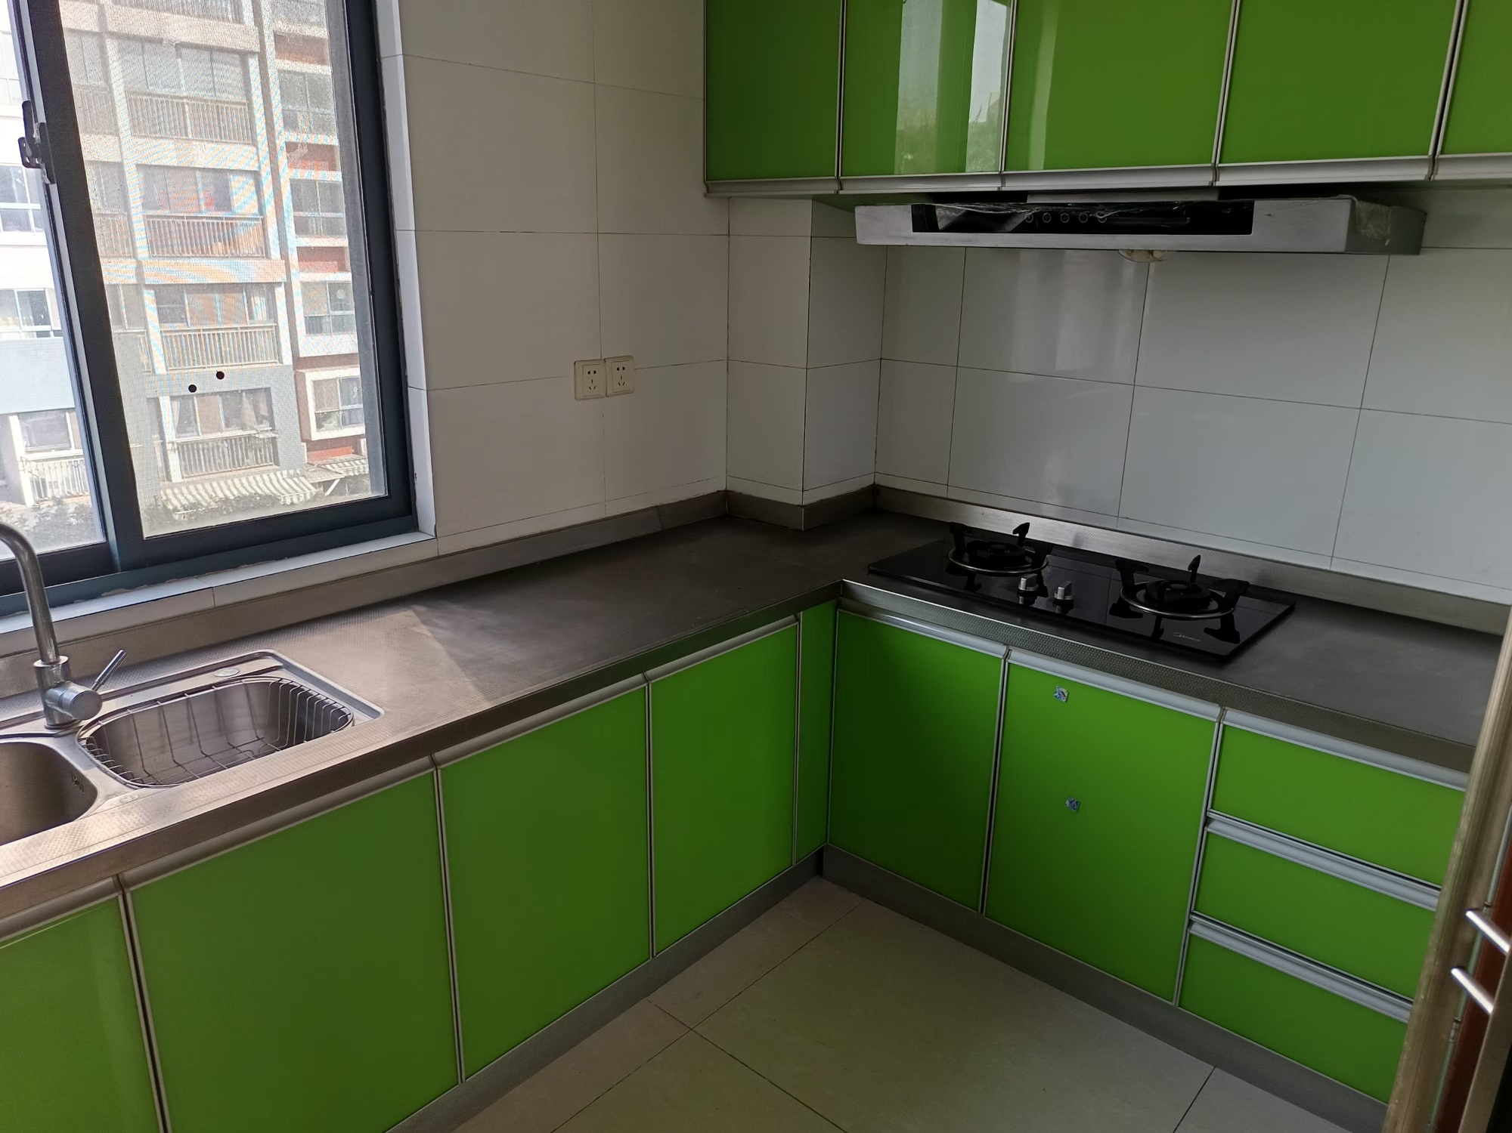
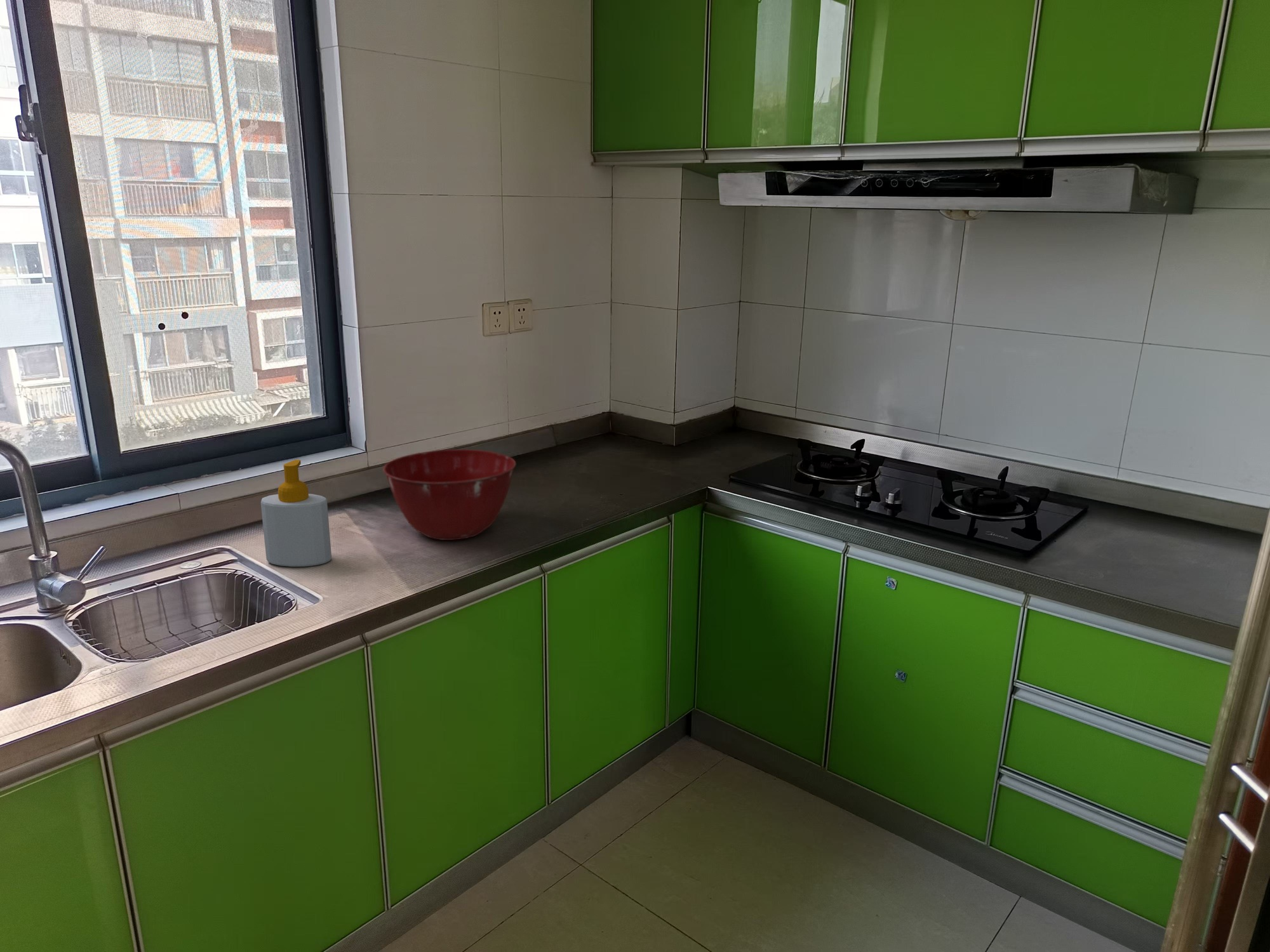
+ soap bottle (295, 513)
+ mixing bowl (451, 497)
